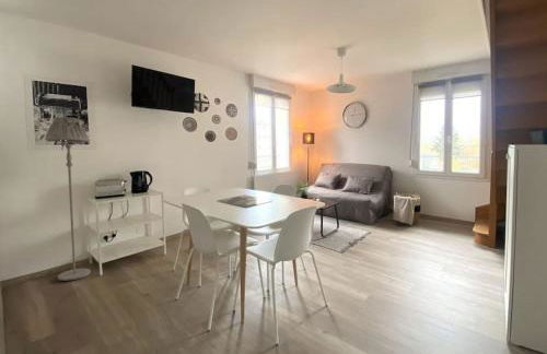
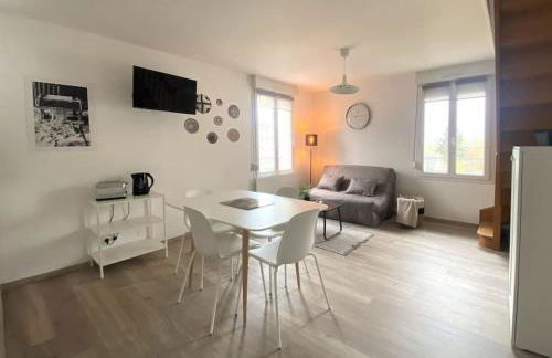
- floor lamp (70, 198)
